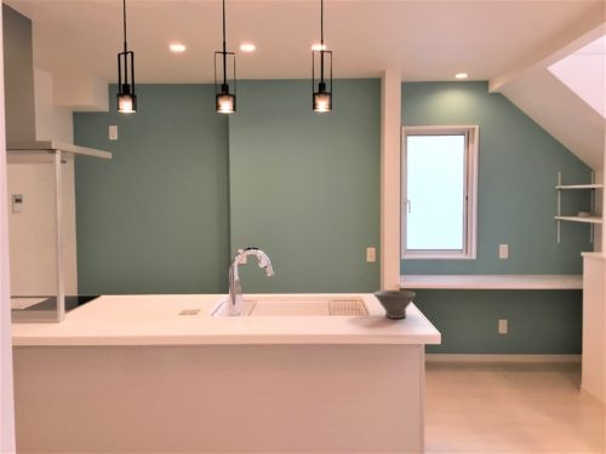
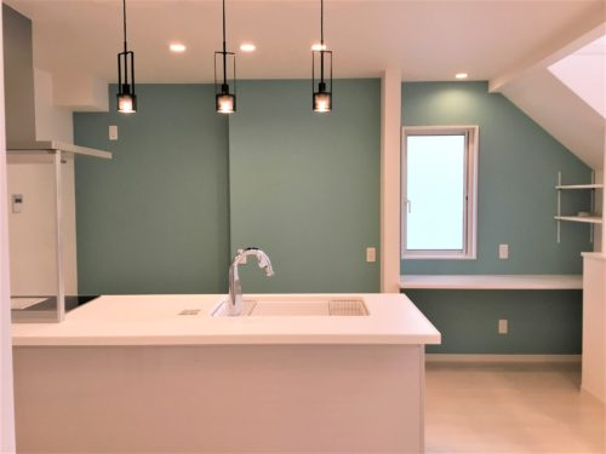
- bowl (394, 304)
